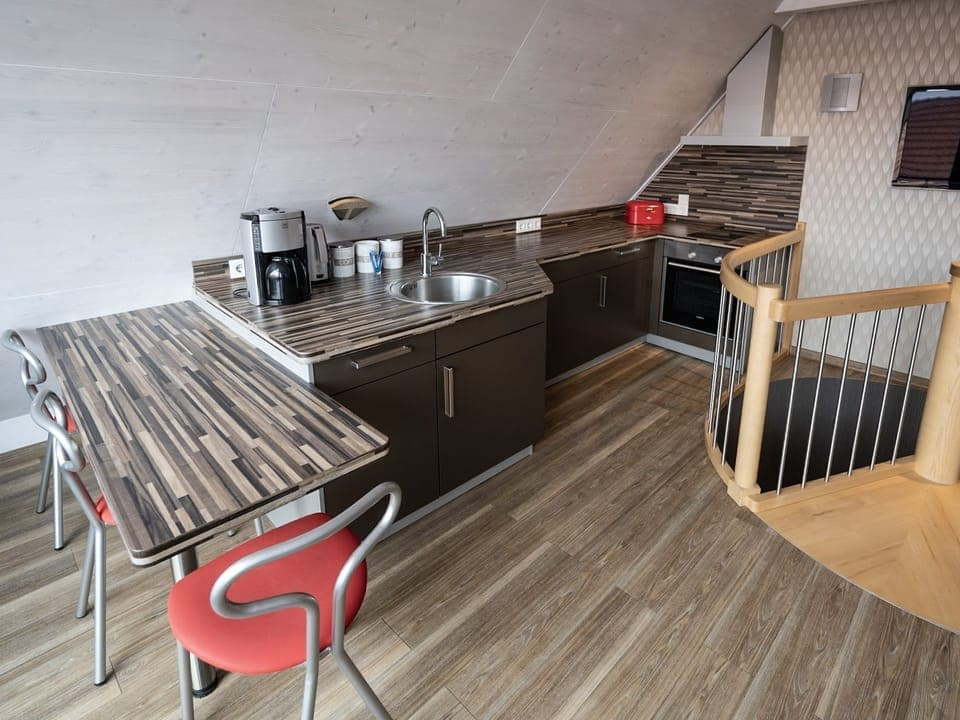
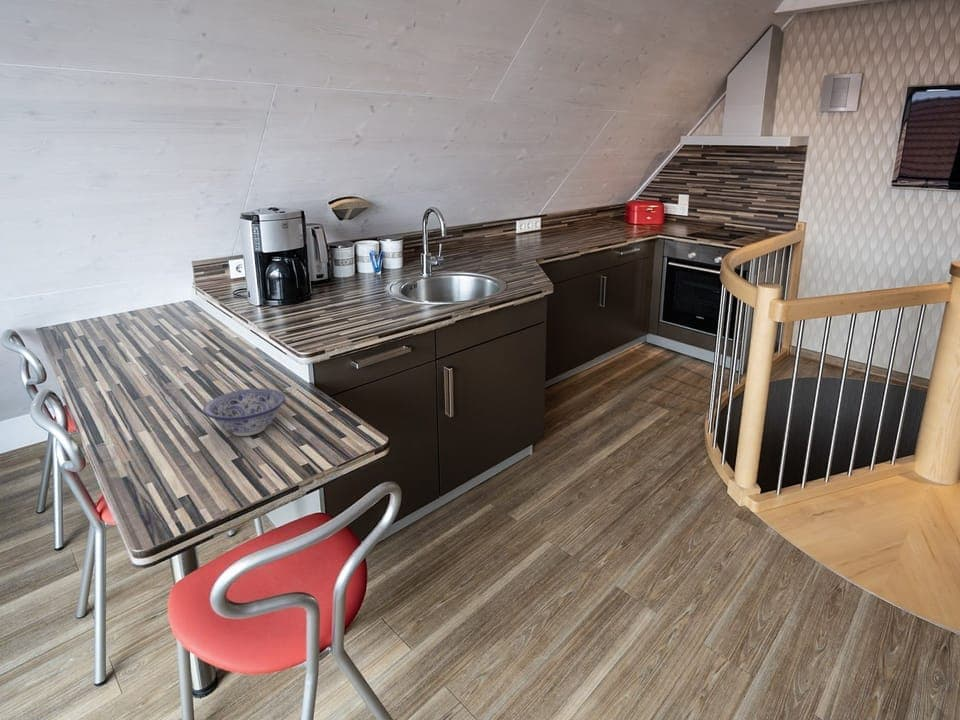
+ bowl (246, 415)
